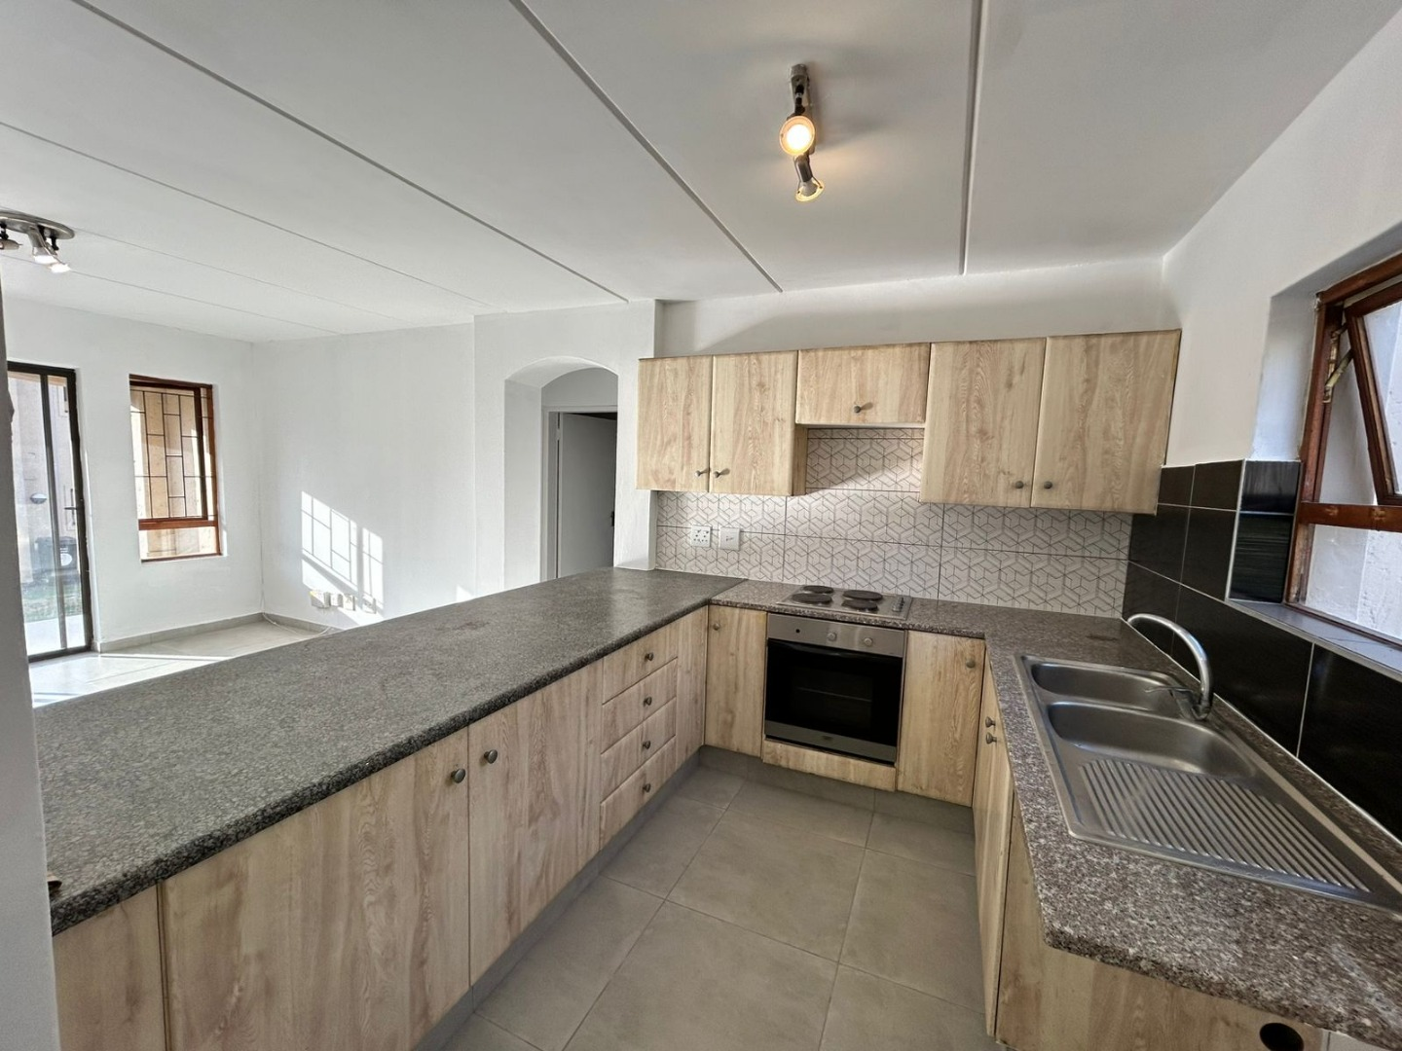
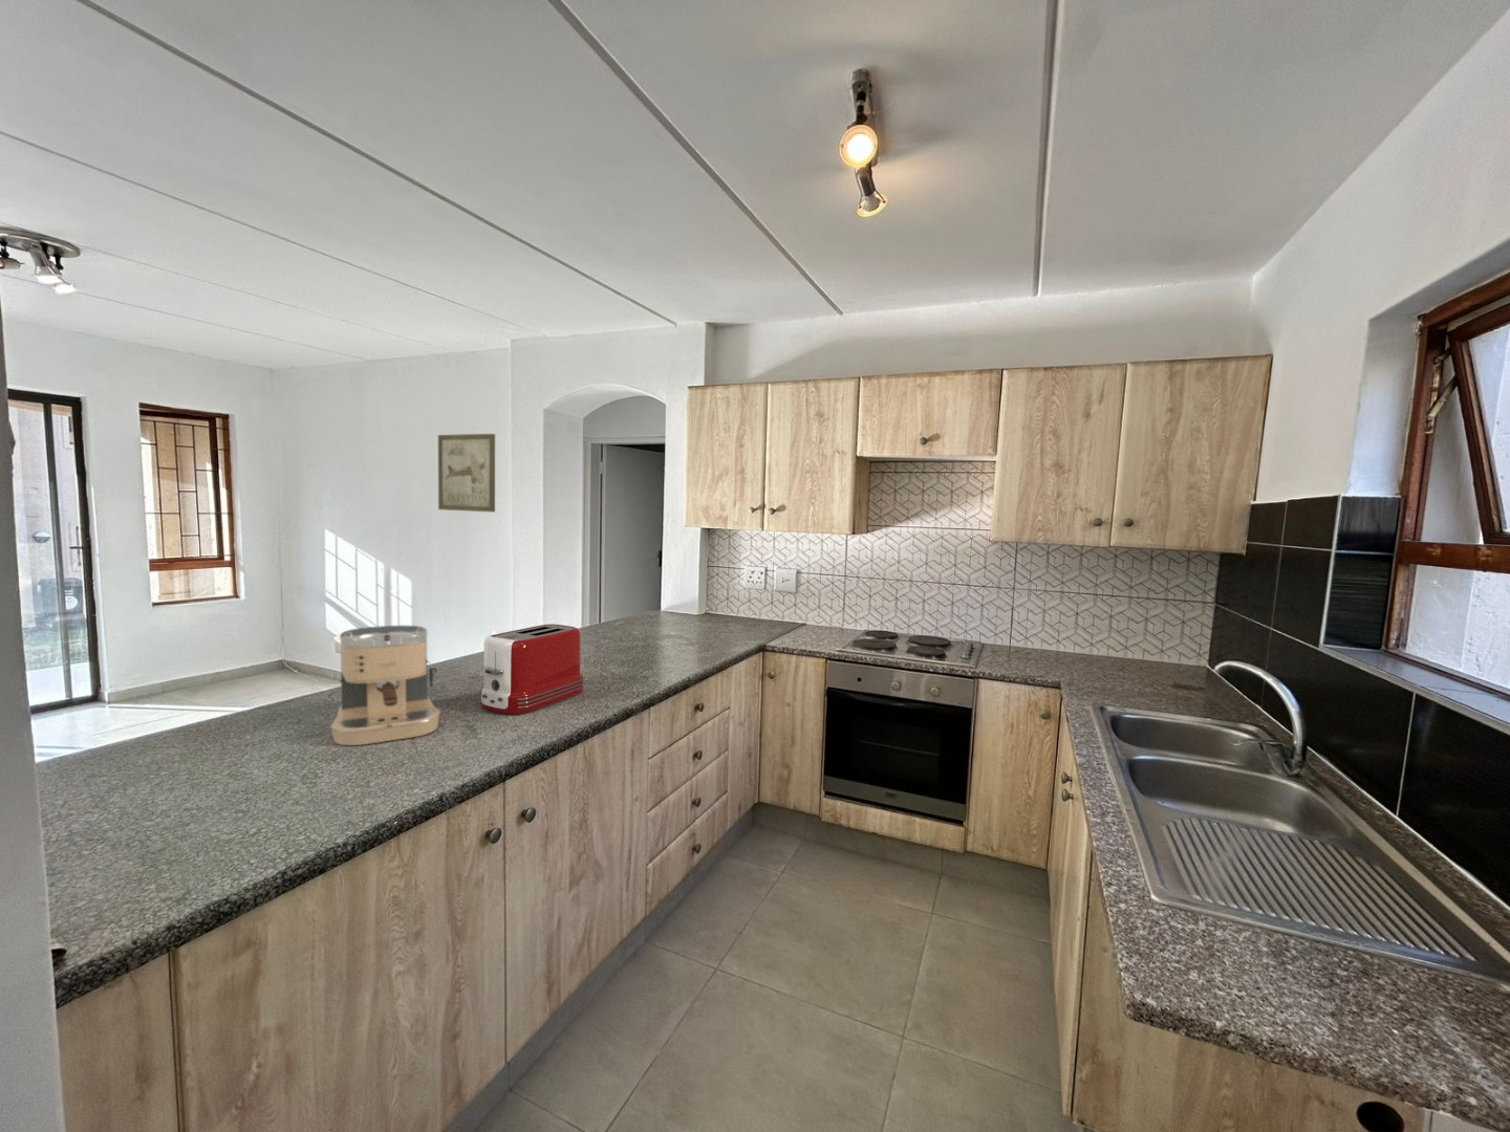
+ wall art (466, 473)
+ coffee maker (386, 680)
+ toaster (534, 665)
